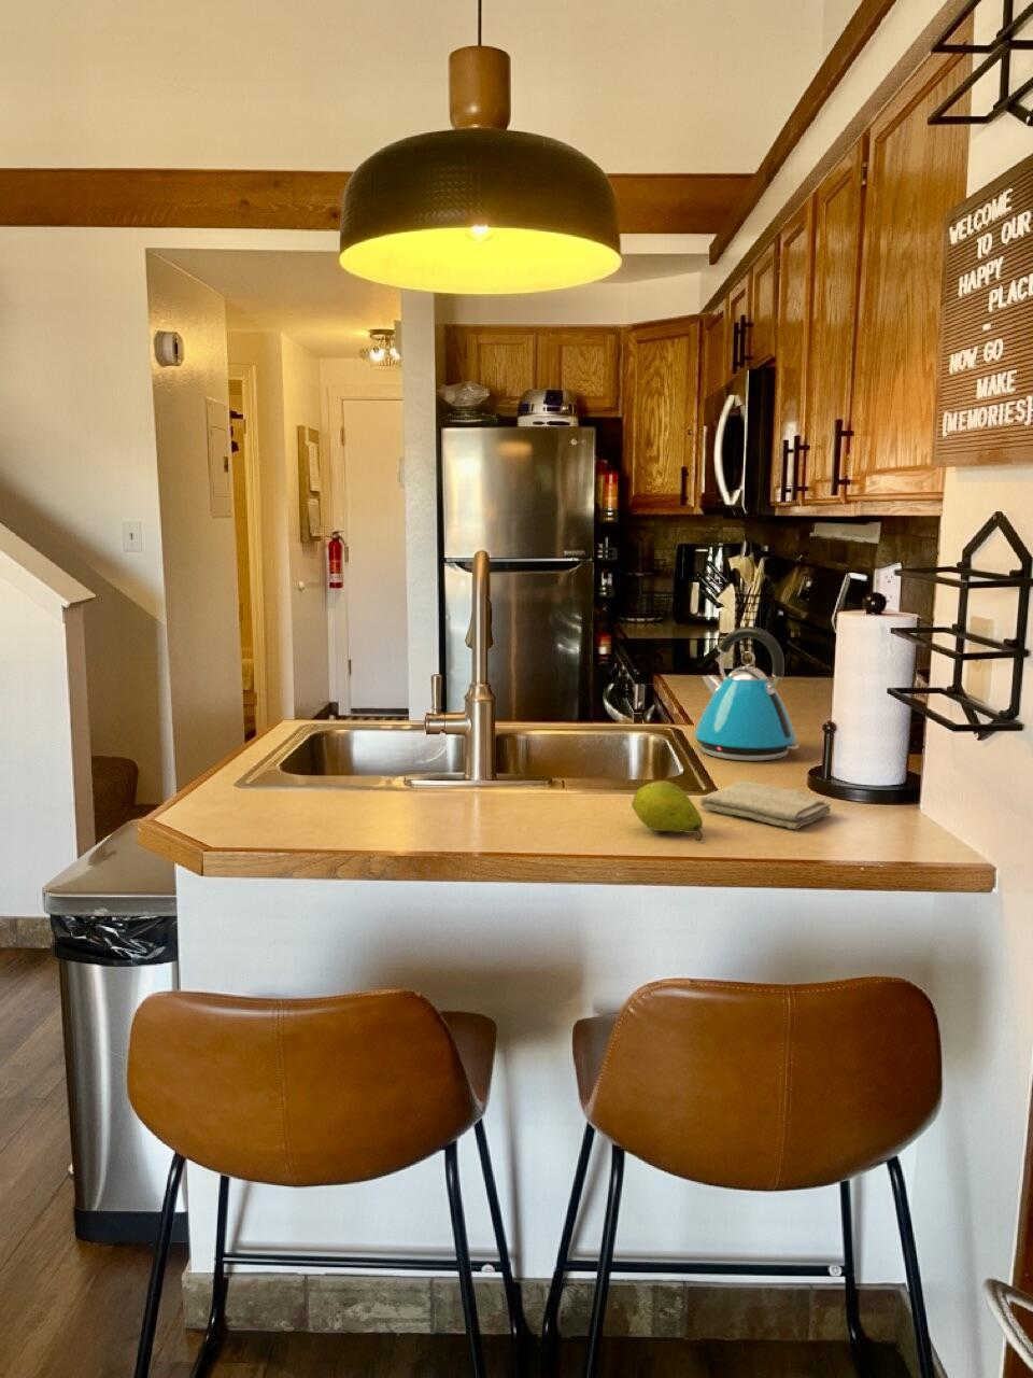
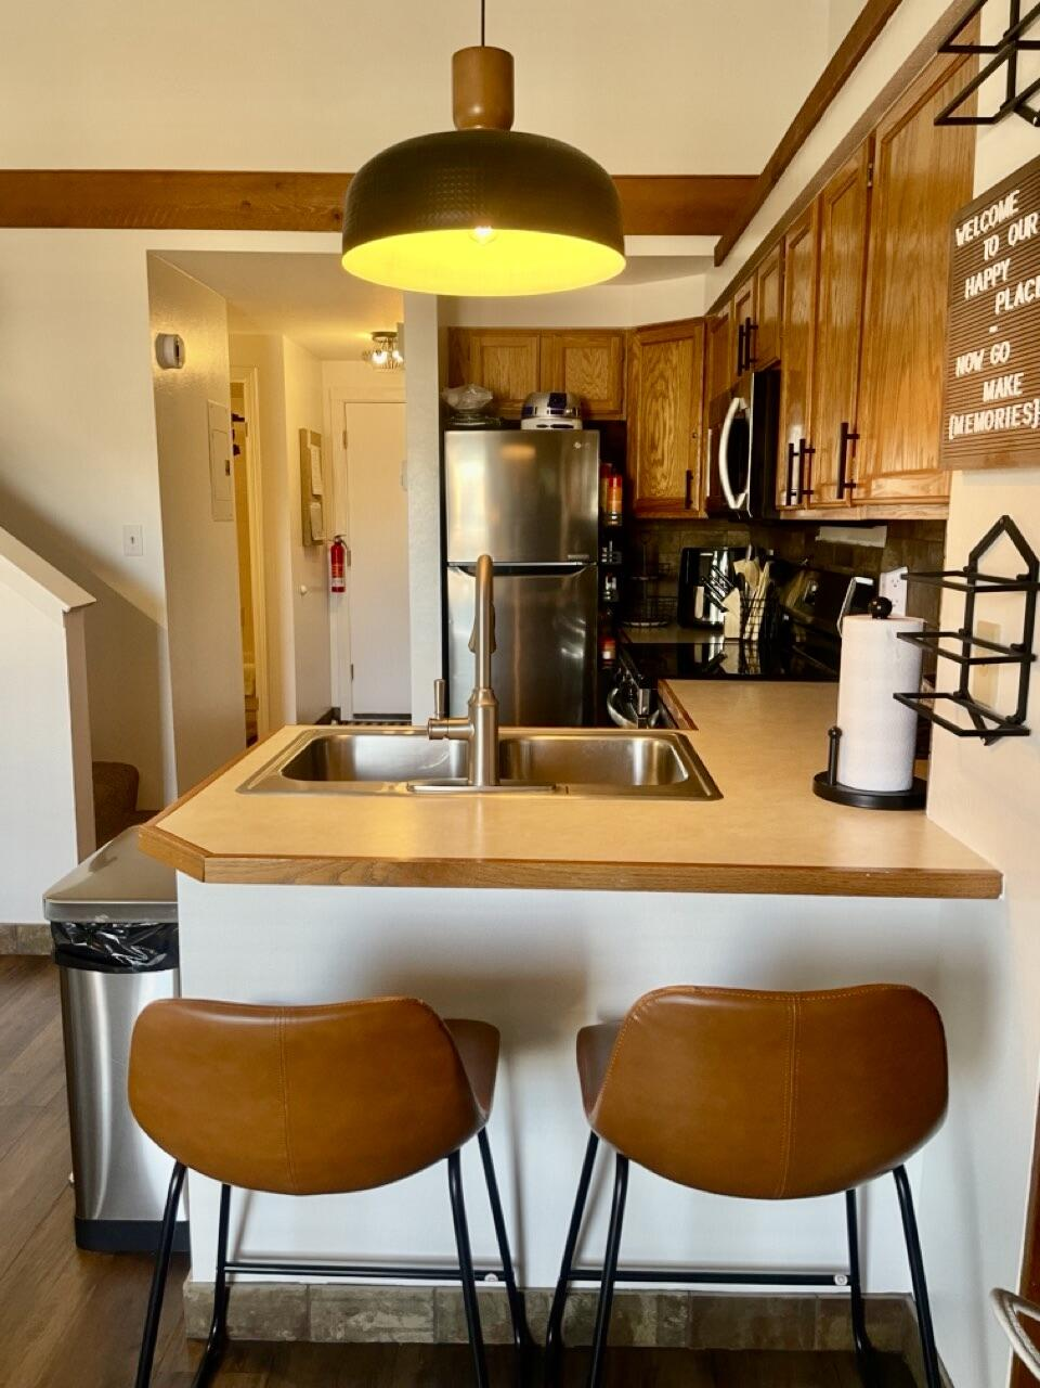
- fruit (672, 807)
- kettle (749, 689)
- washcloth (764, 802)
